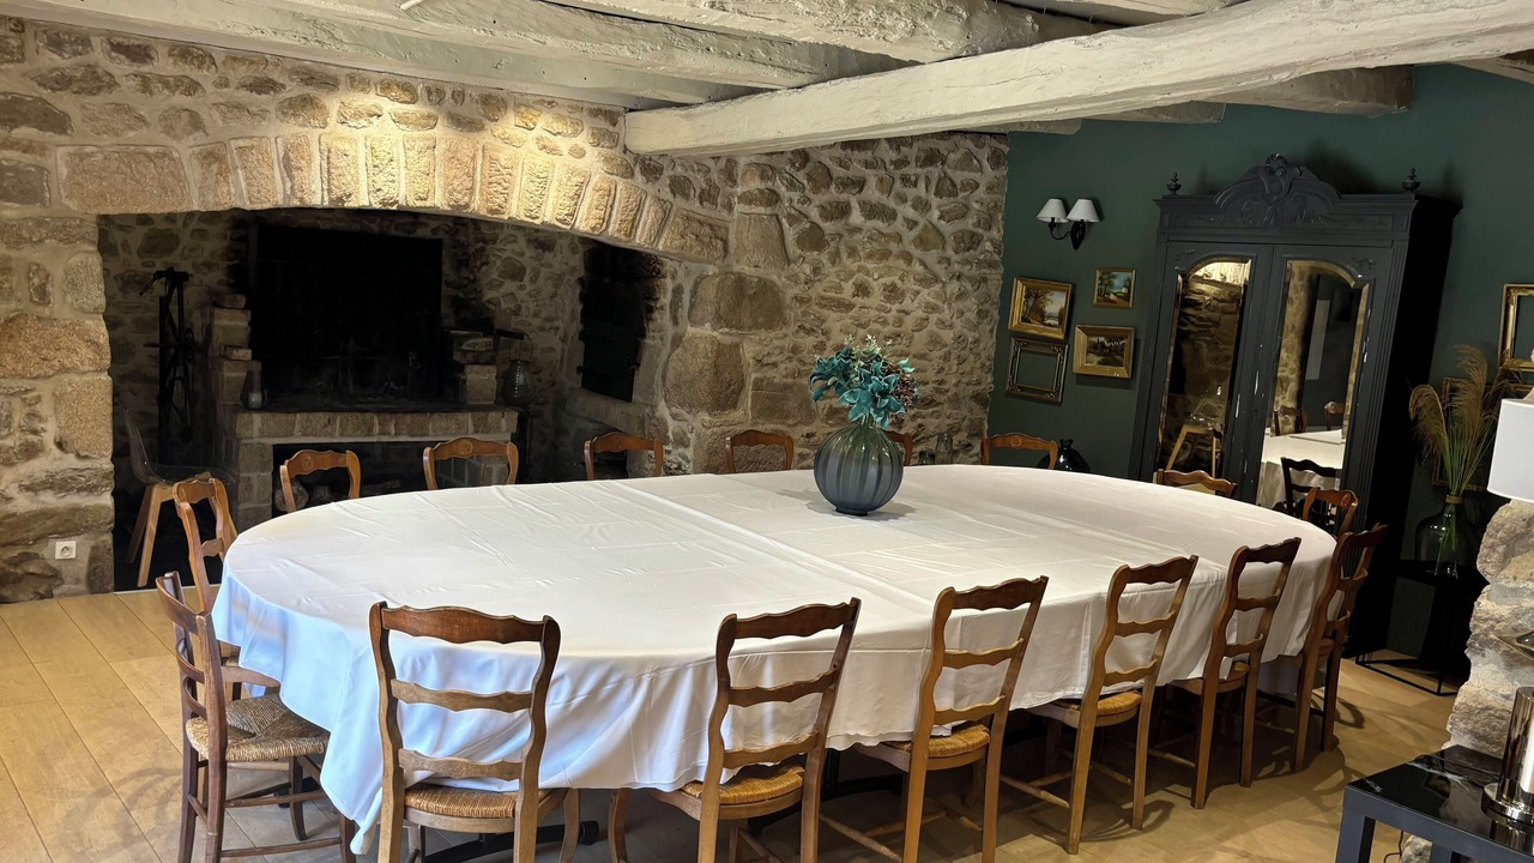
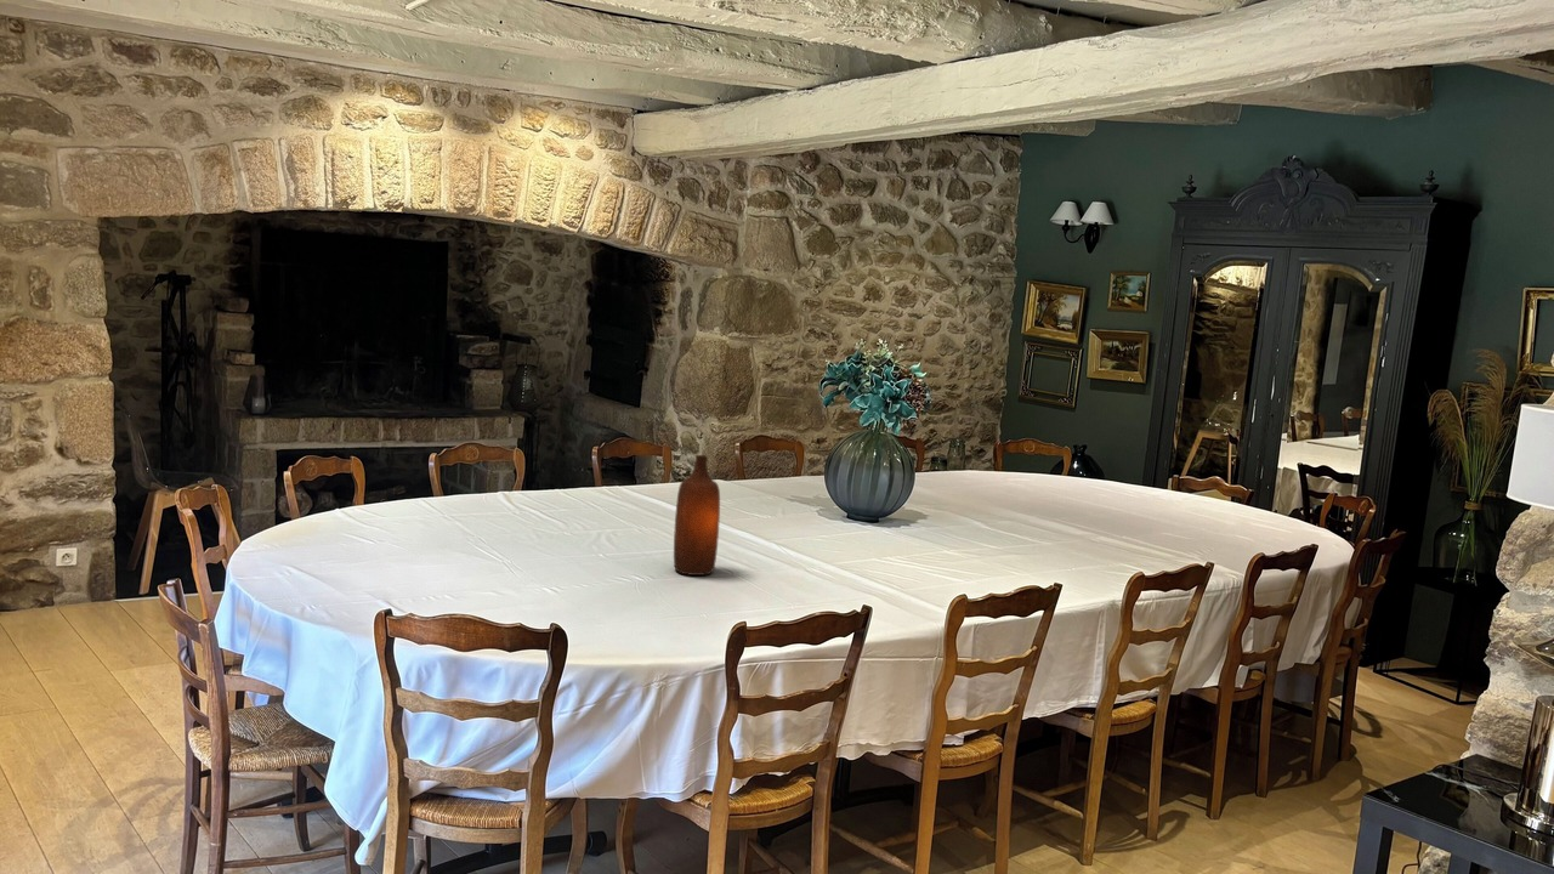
+ bottle (697, 513)
